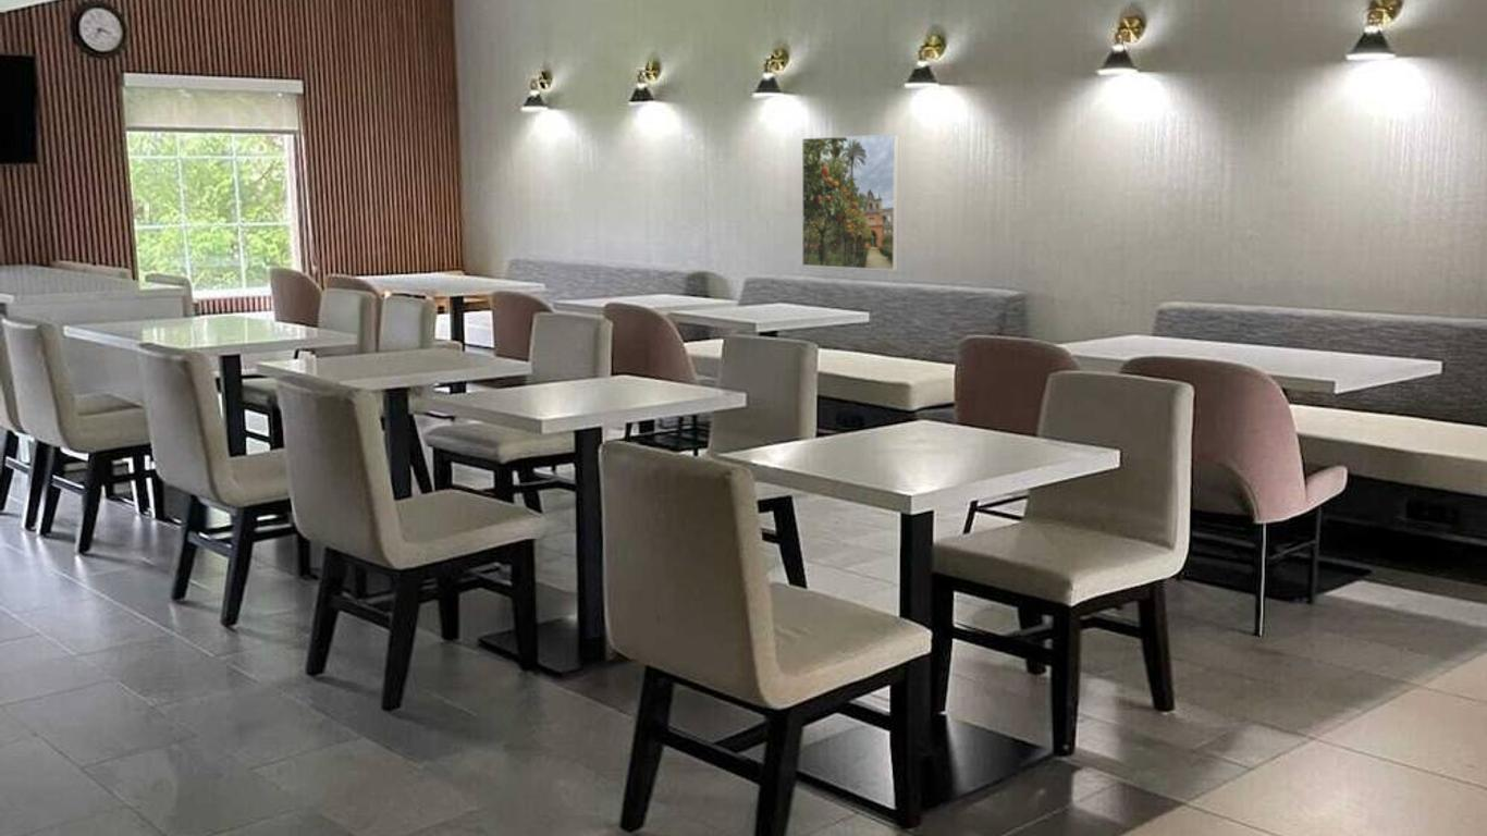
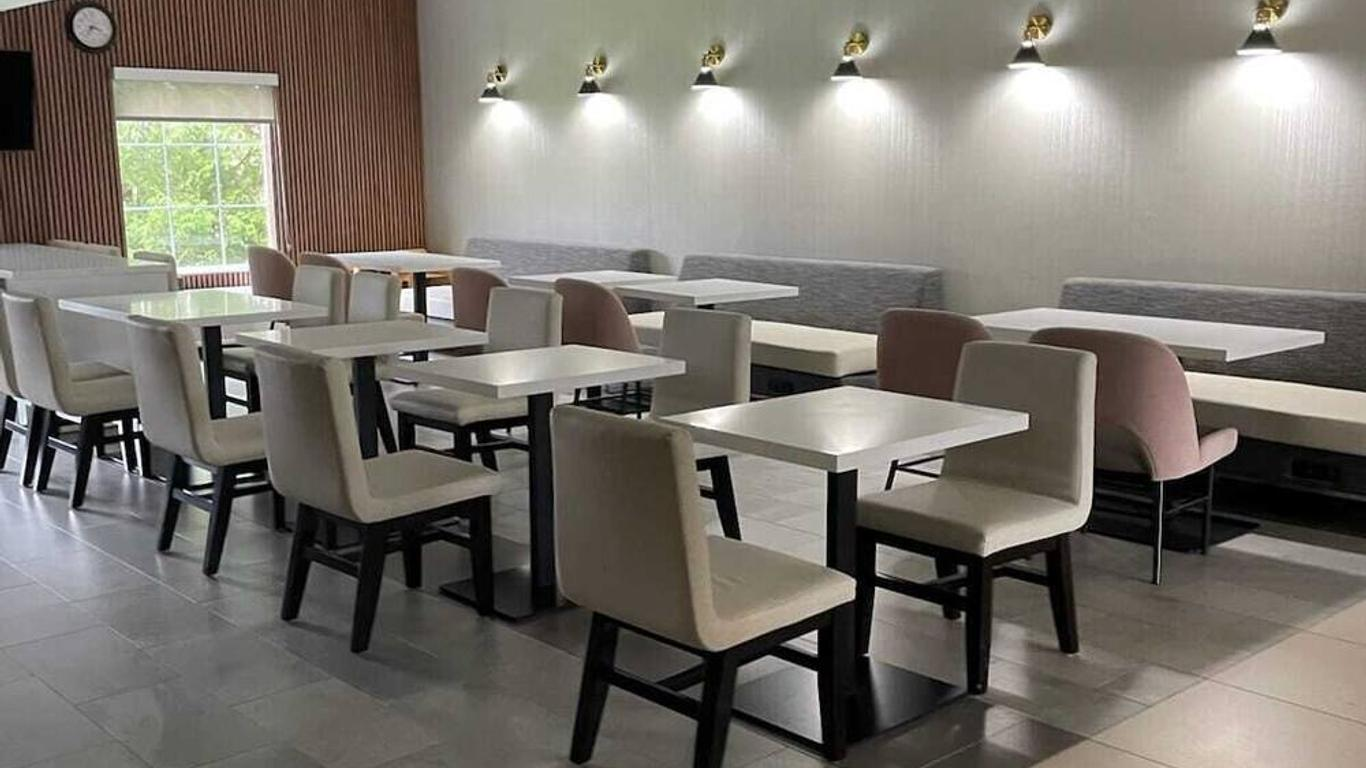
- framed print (848, 202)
